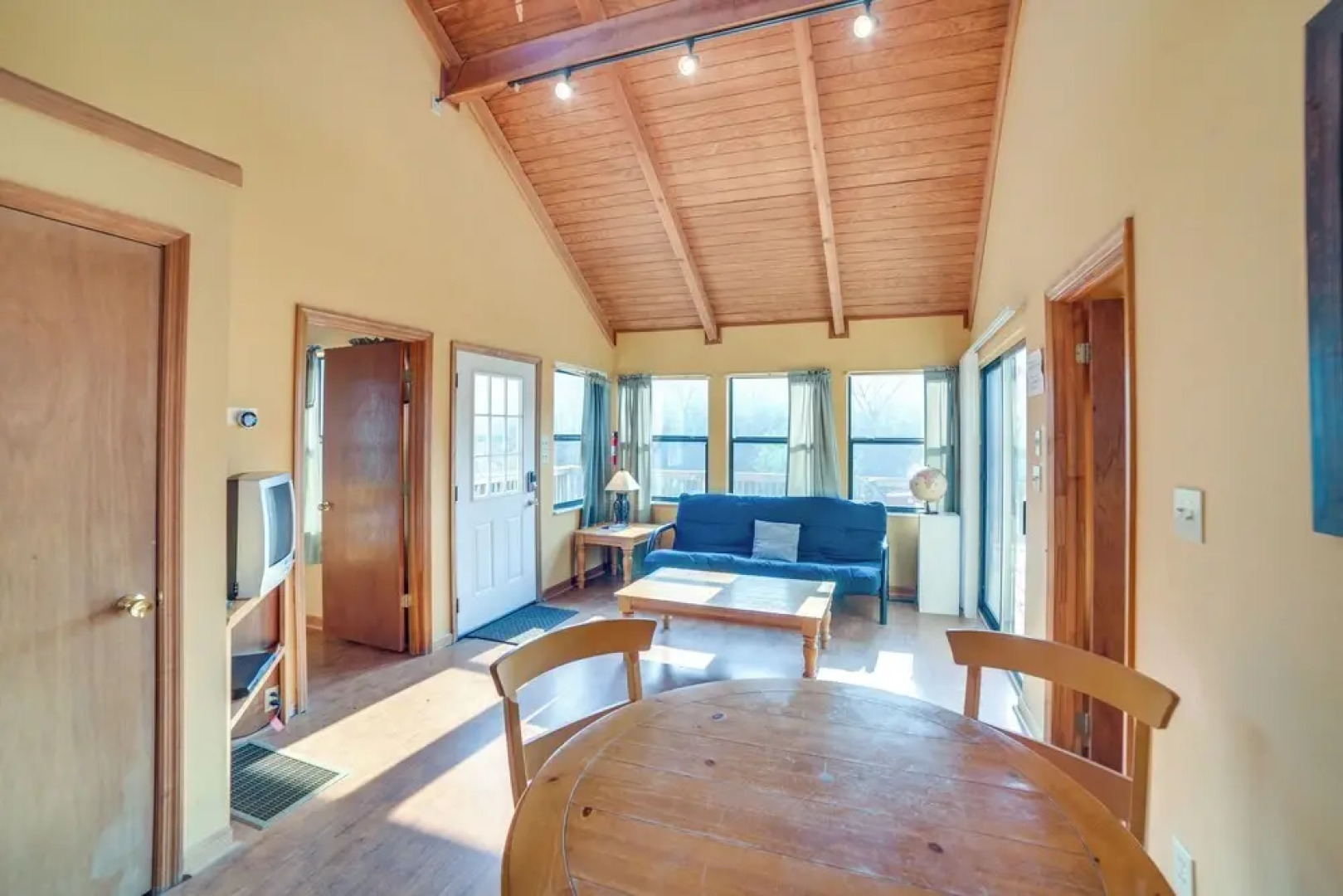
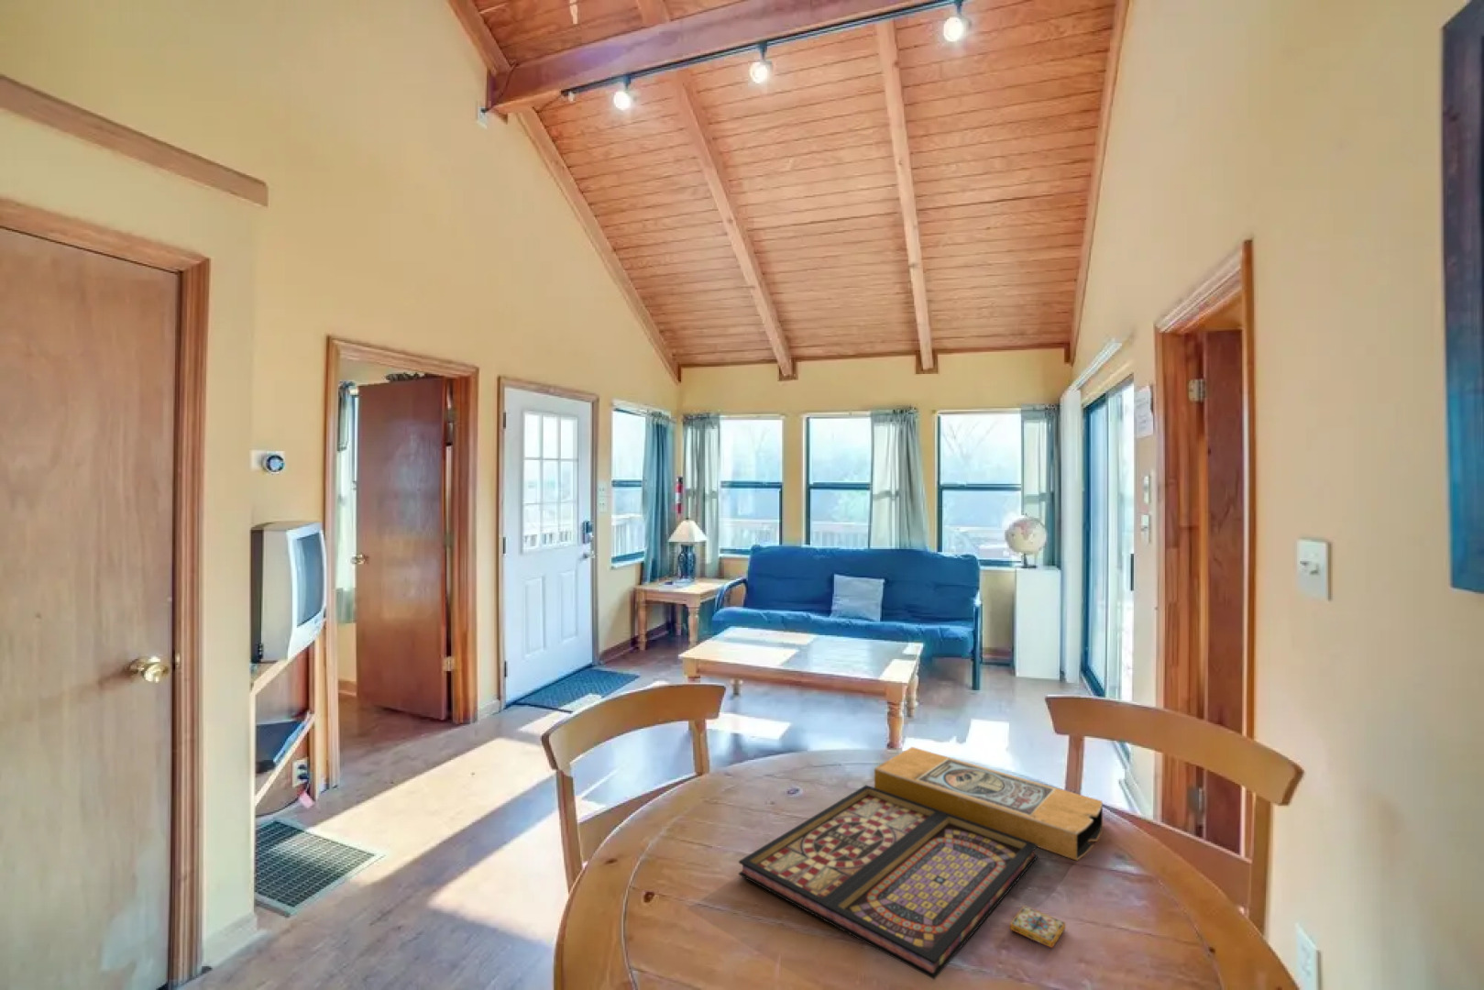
+ board game (944, 839)
